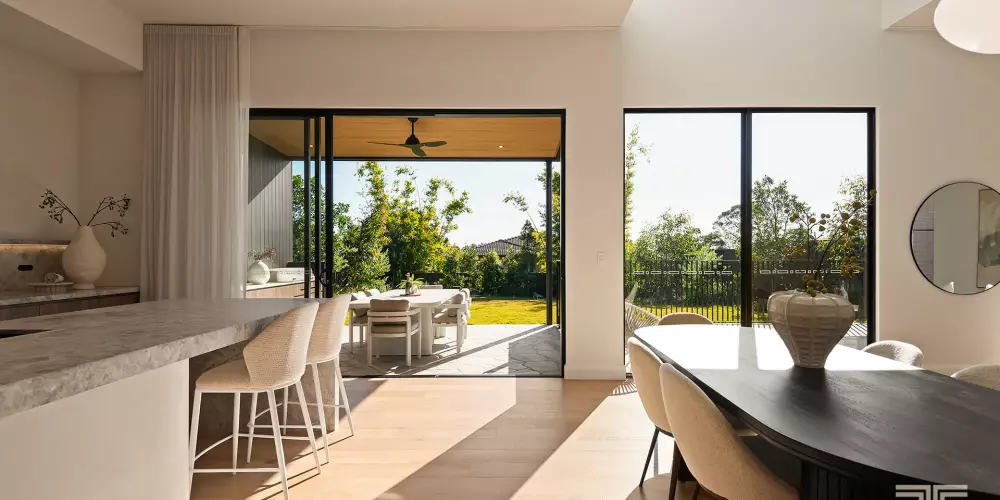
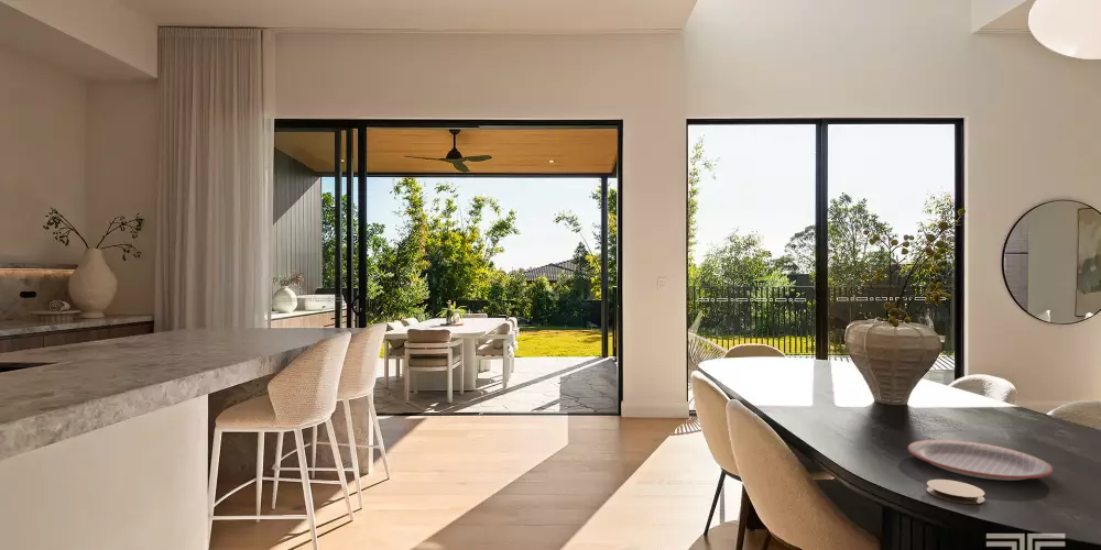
+ plate (975, 461)
+ coaster (955, 491)
